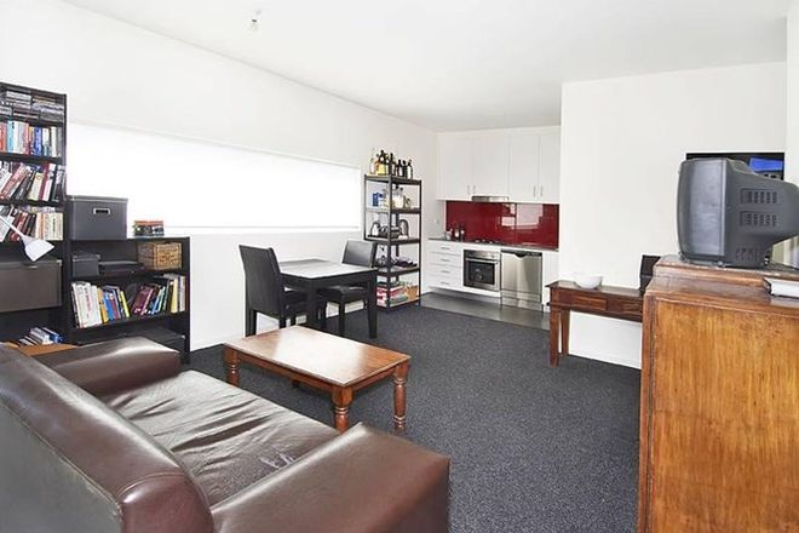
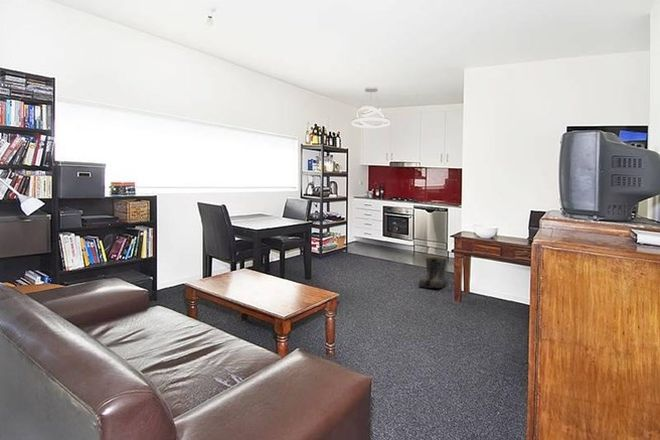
+ boots (433, 271)
+ pendant light (371, 107)
